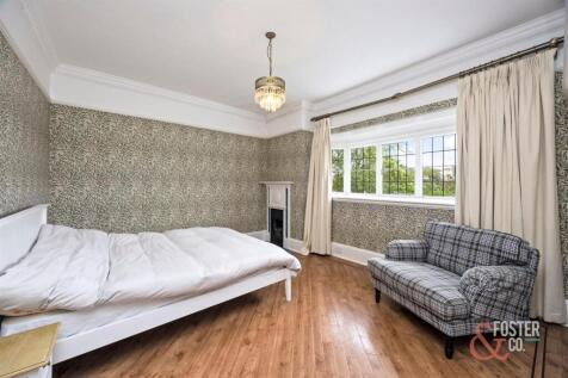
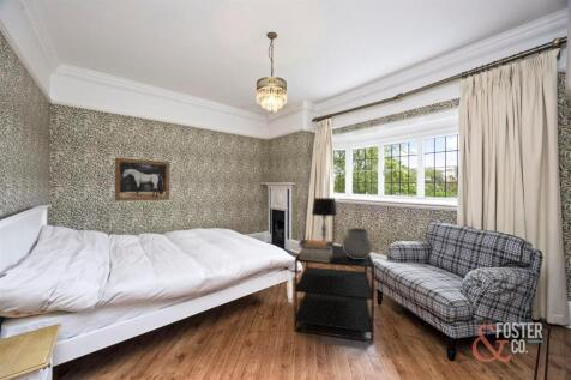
+ side table (333, 284)
+ book stack (315, 249)
+ table lamp (324, 222)
+ ceramic pot (356, 242)
+ wall art (143, 180)
